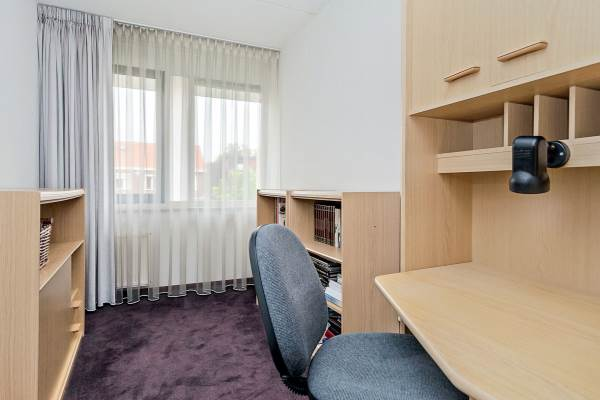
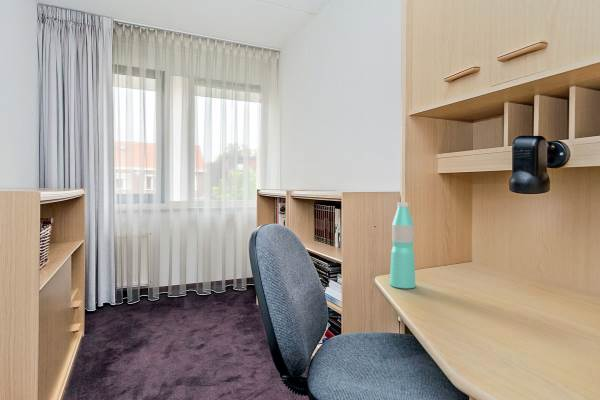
+ water bottle (402, 243)
